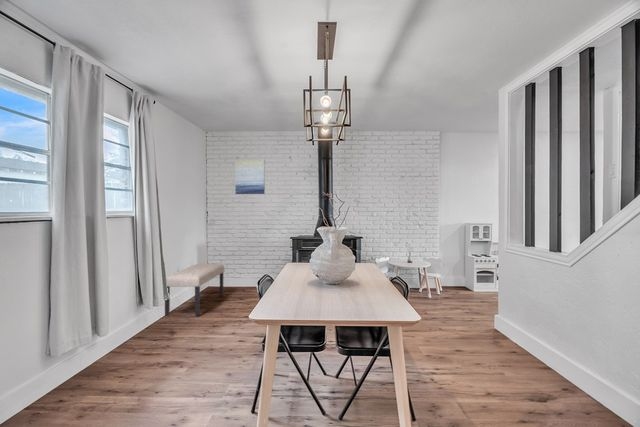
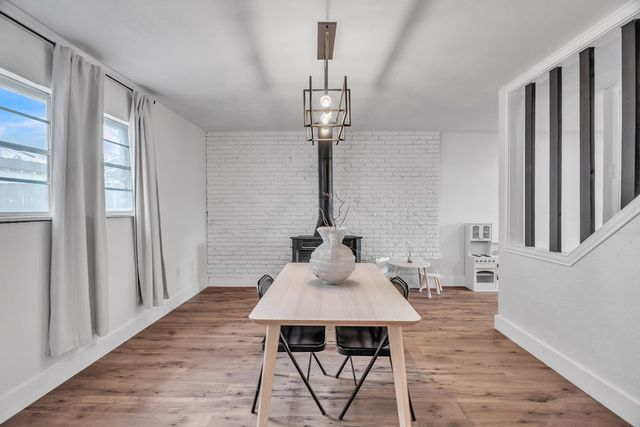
- wall art (250, 177)
- bench (197, 286)
